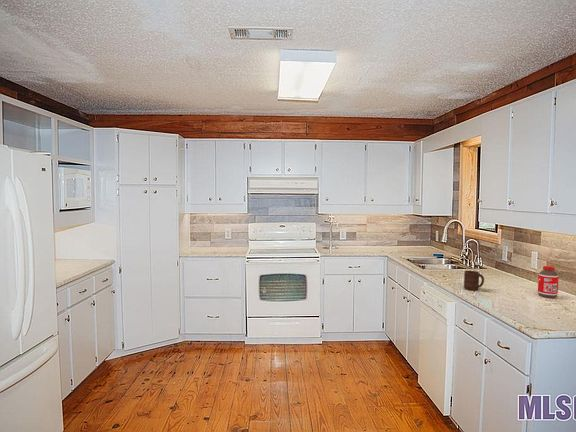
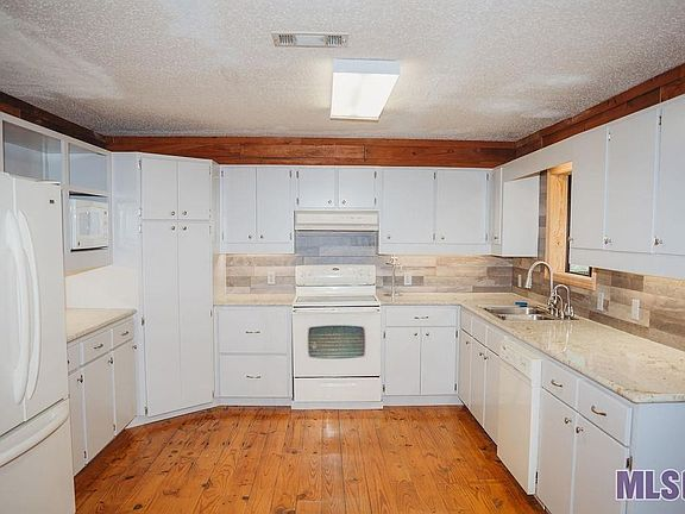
- cup (473, 280)
- bottle (548, 281)
